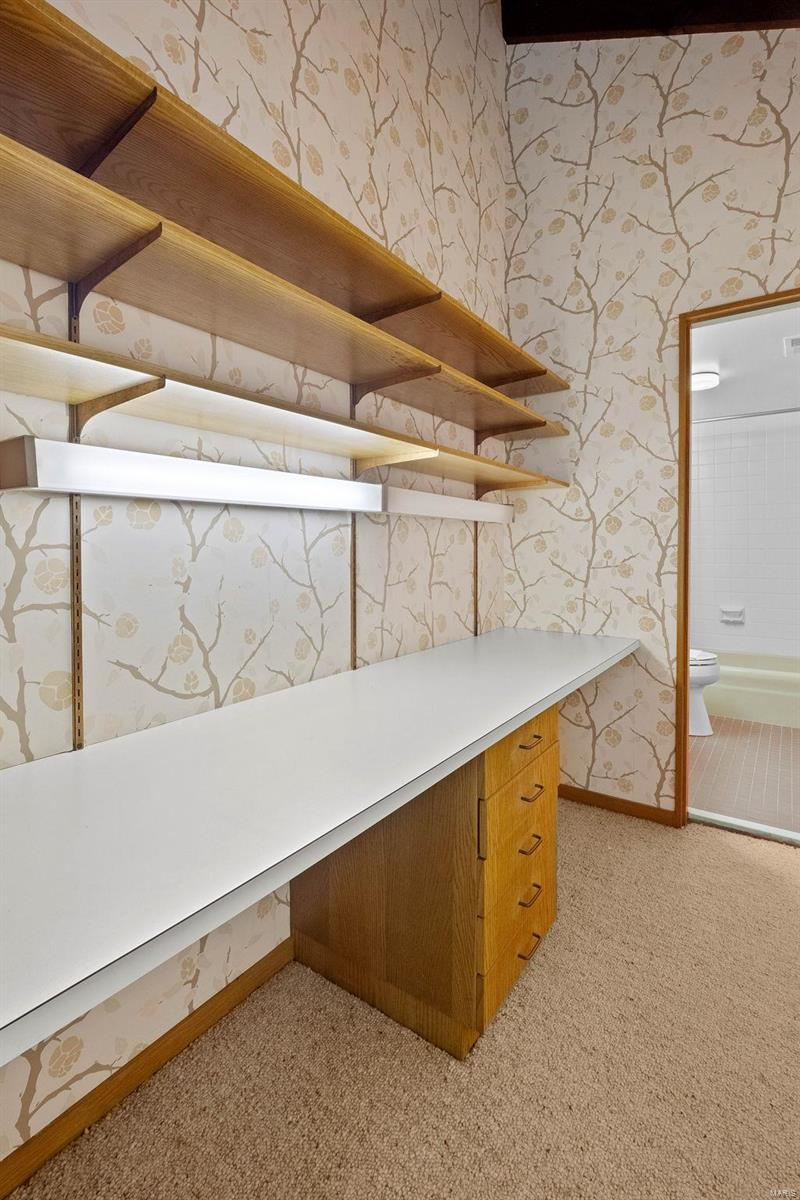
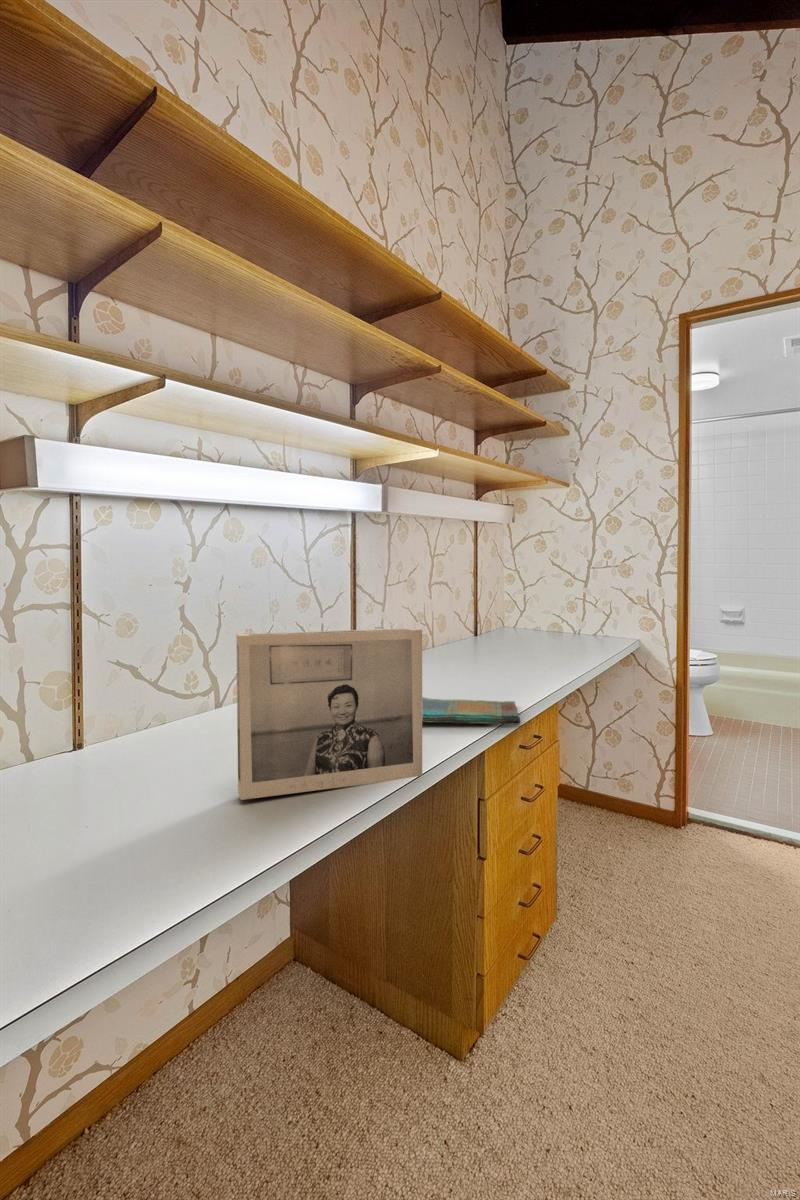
+ dish towel (462, 708)
+ photo frame (333, 708)
